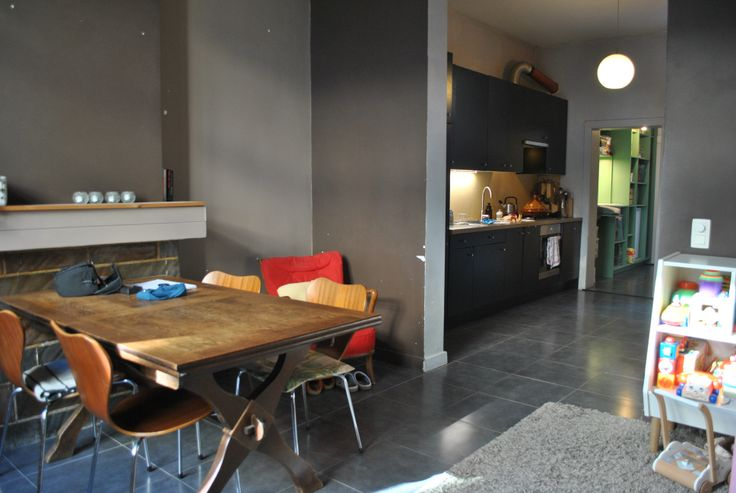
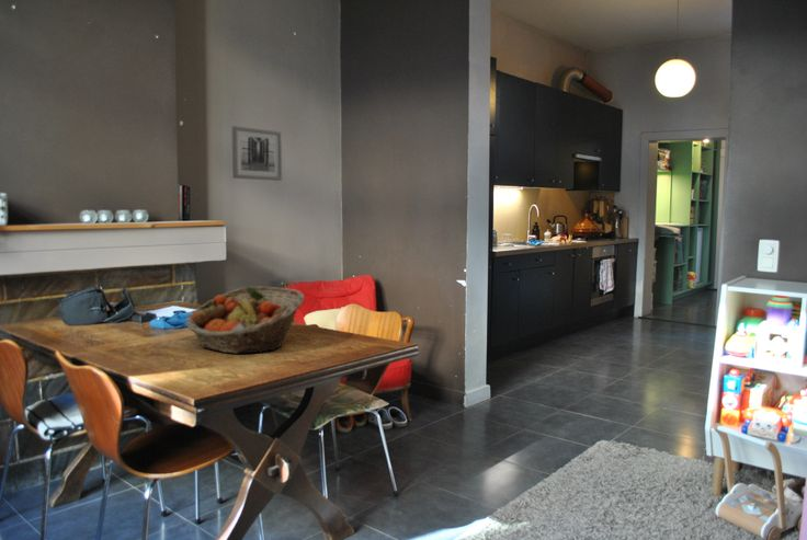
+ fruit basket (246, 318)
+ wall art (258, 153)
